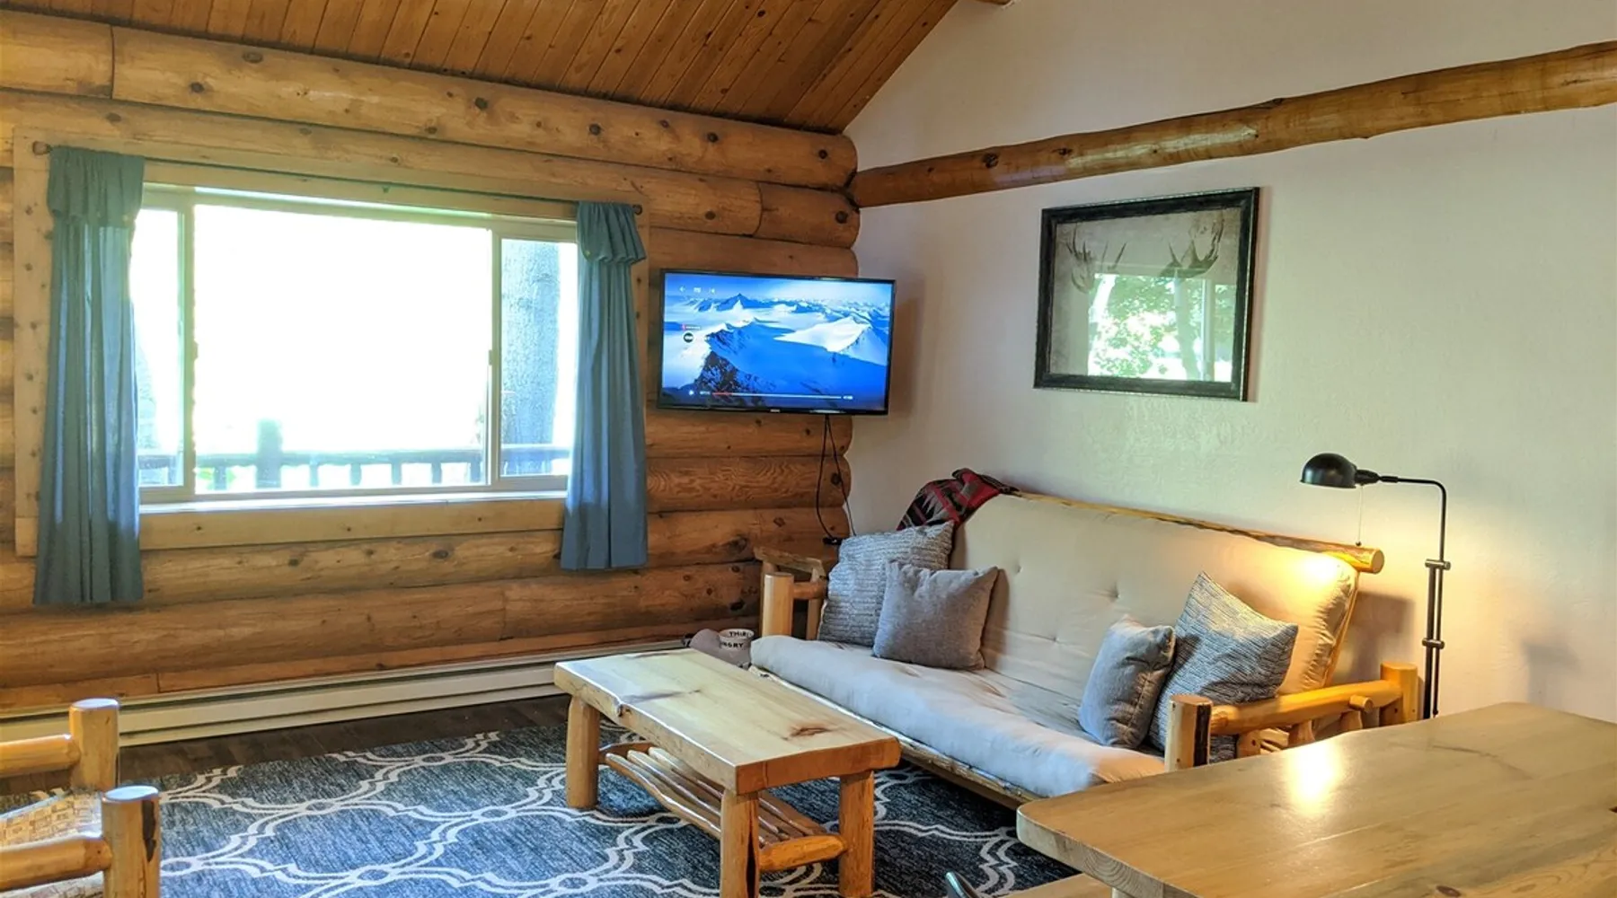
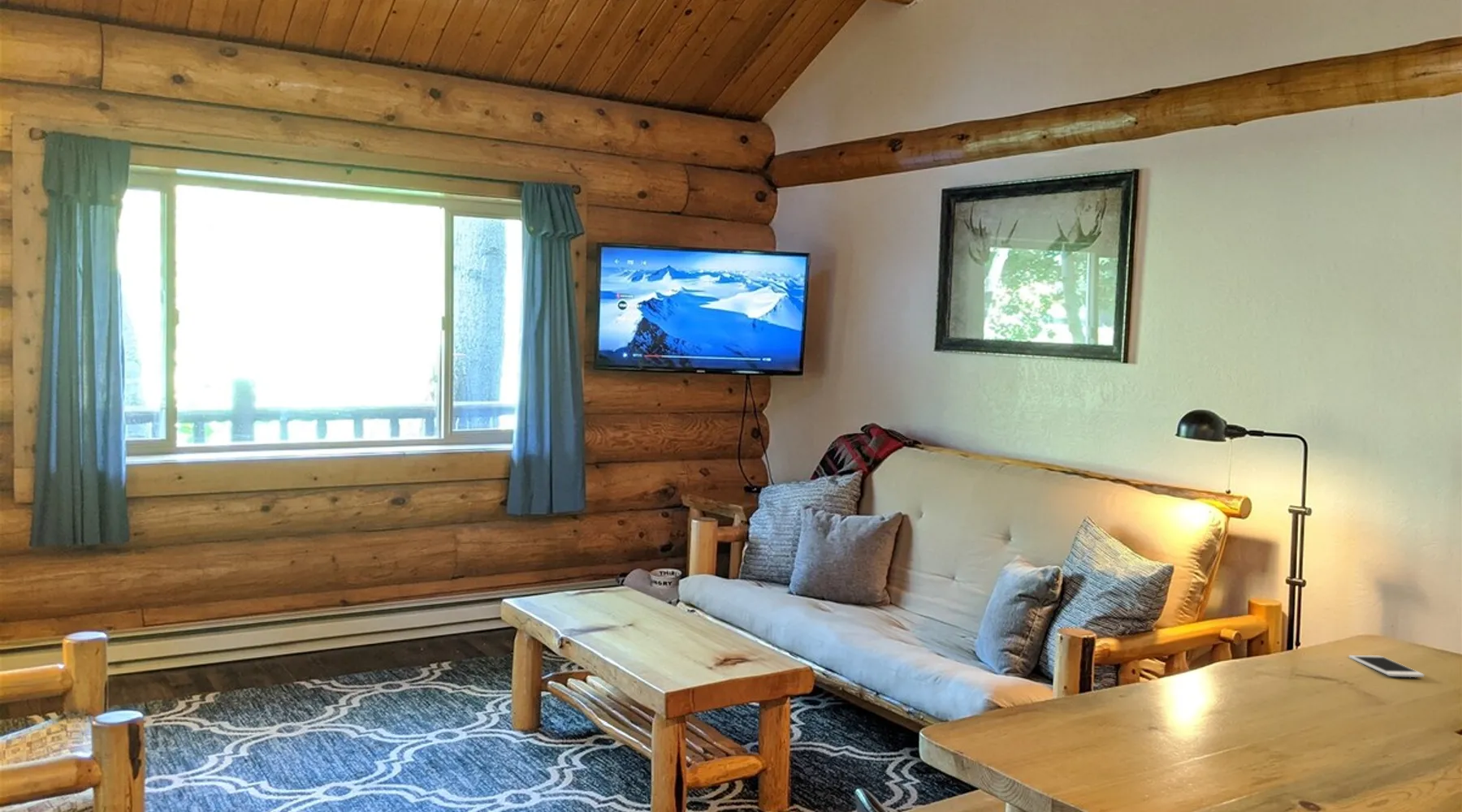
+ cell phone (1385, 665)
